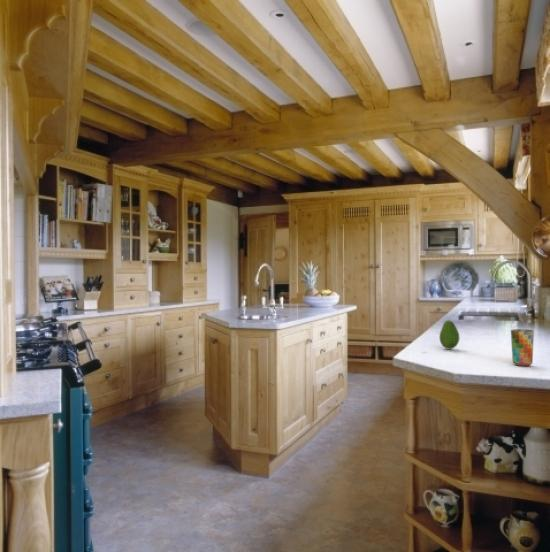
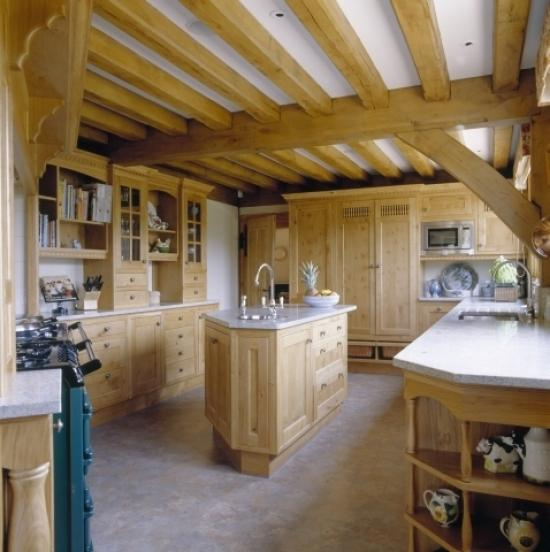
- cup (522, 347)
- fruit (449, 334)
